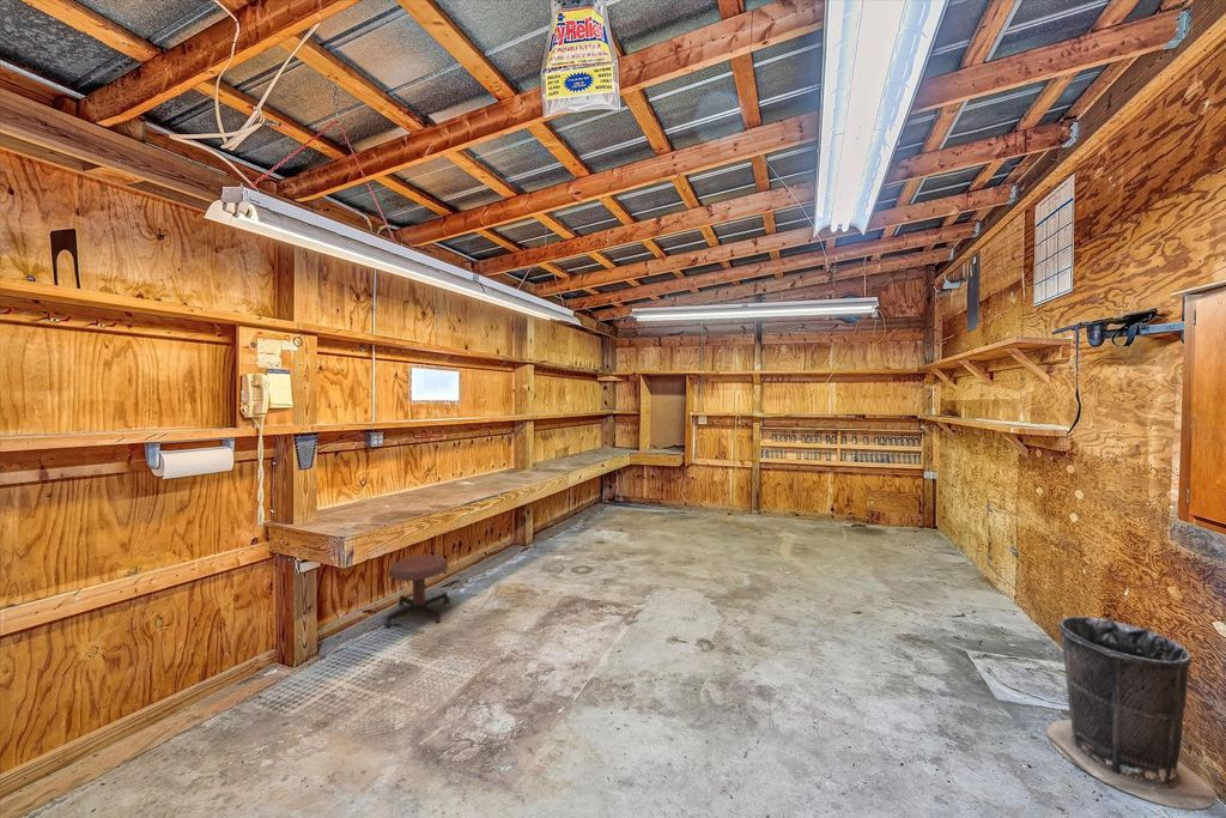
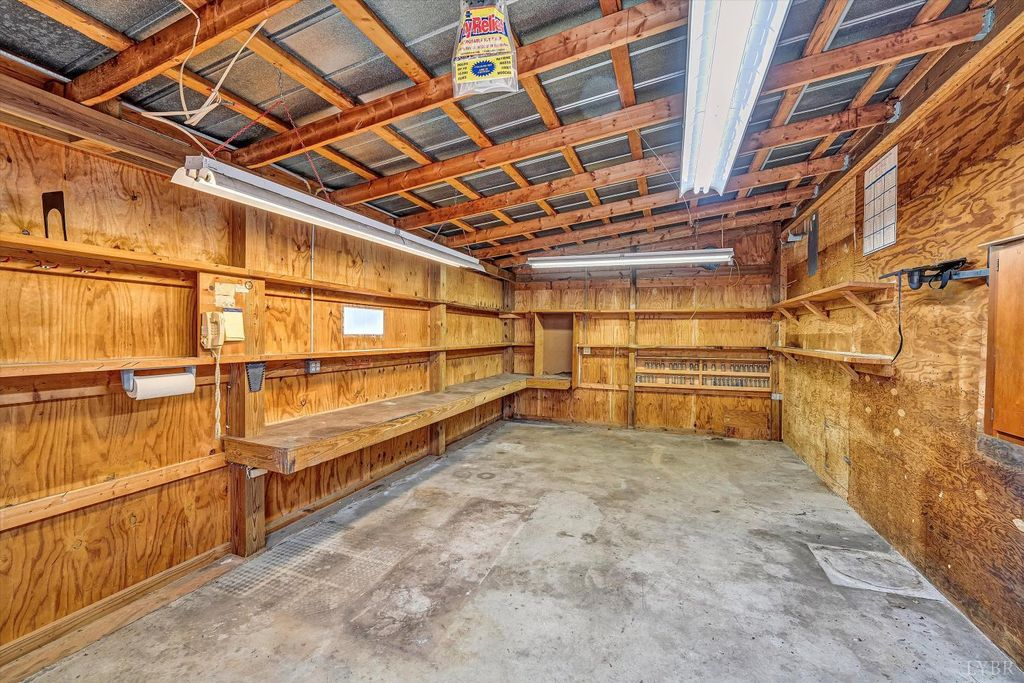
- stool (418, 587)
- trash can (1124, 698)
